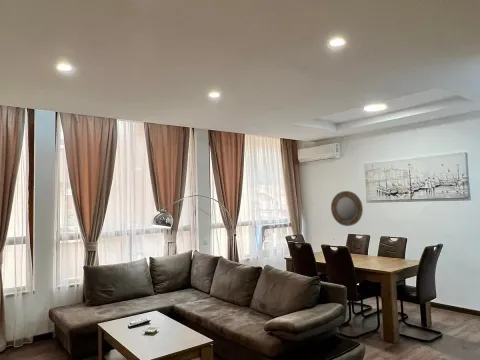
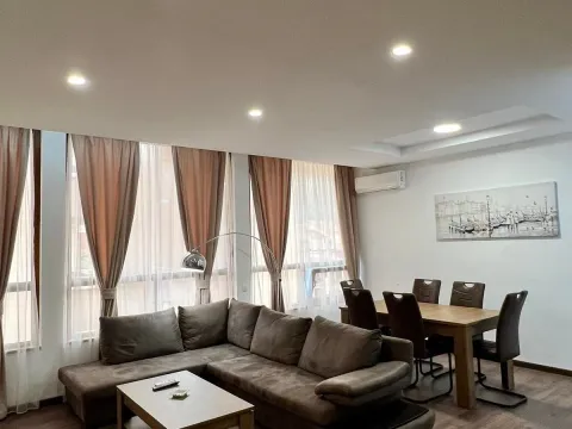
- home mirror (346, 208)
